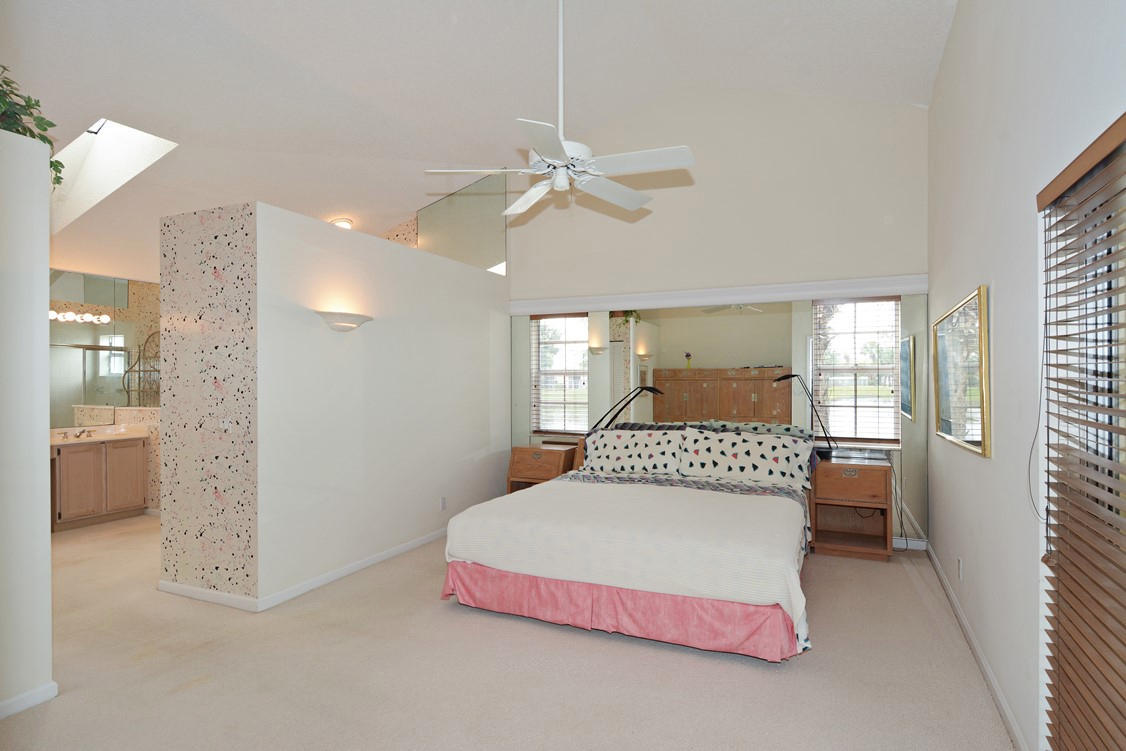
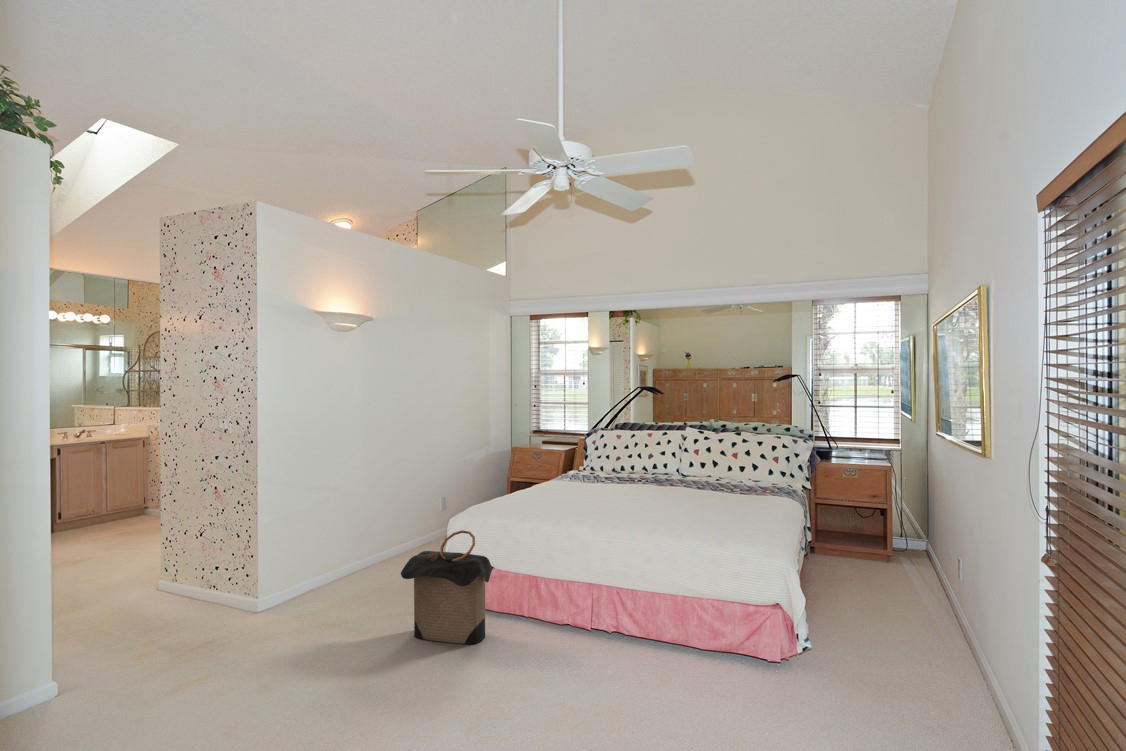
+ laundry hamper (447, 584)
